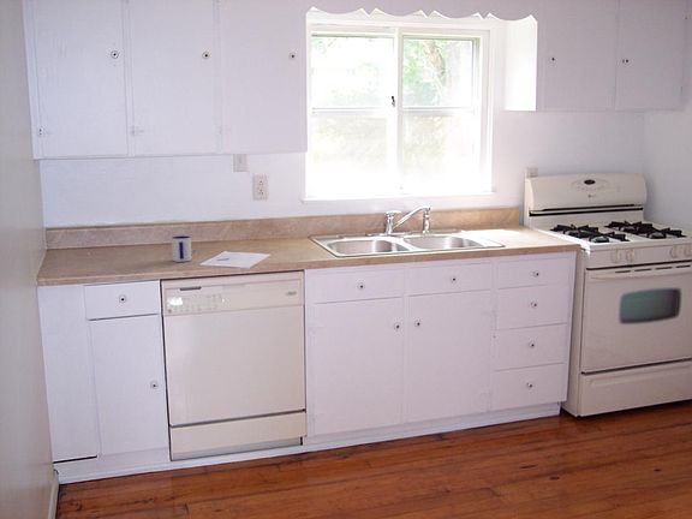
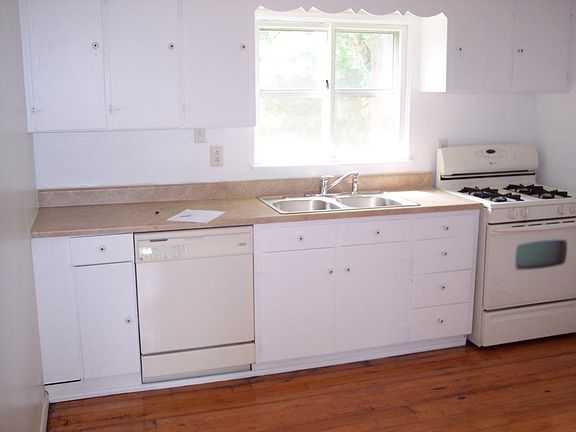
- mug (181, 249)
